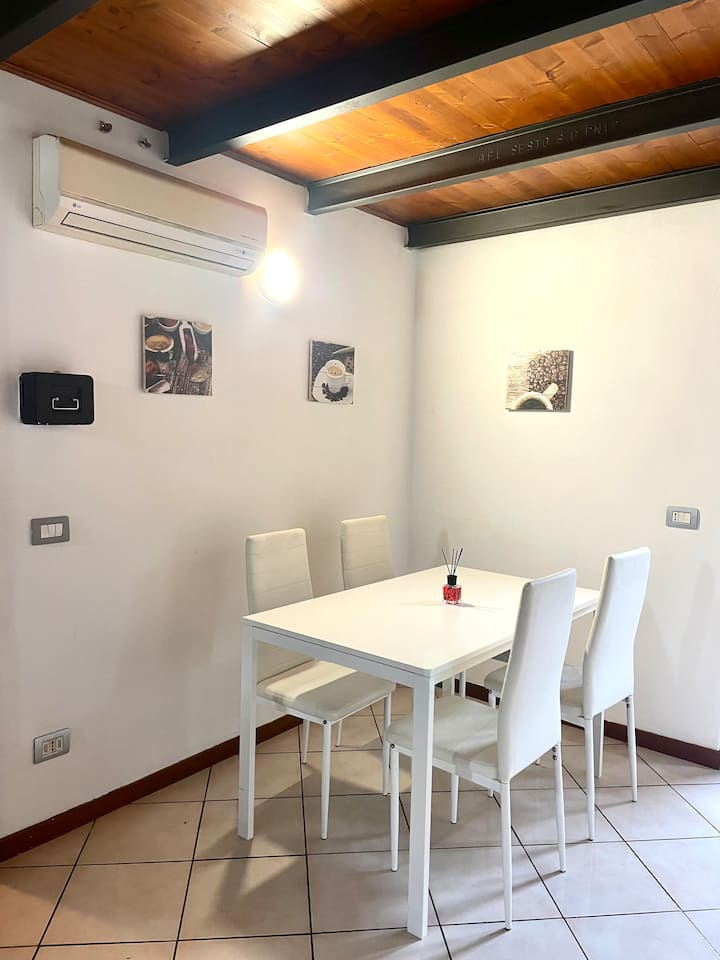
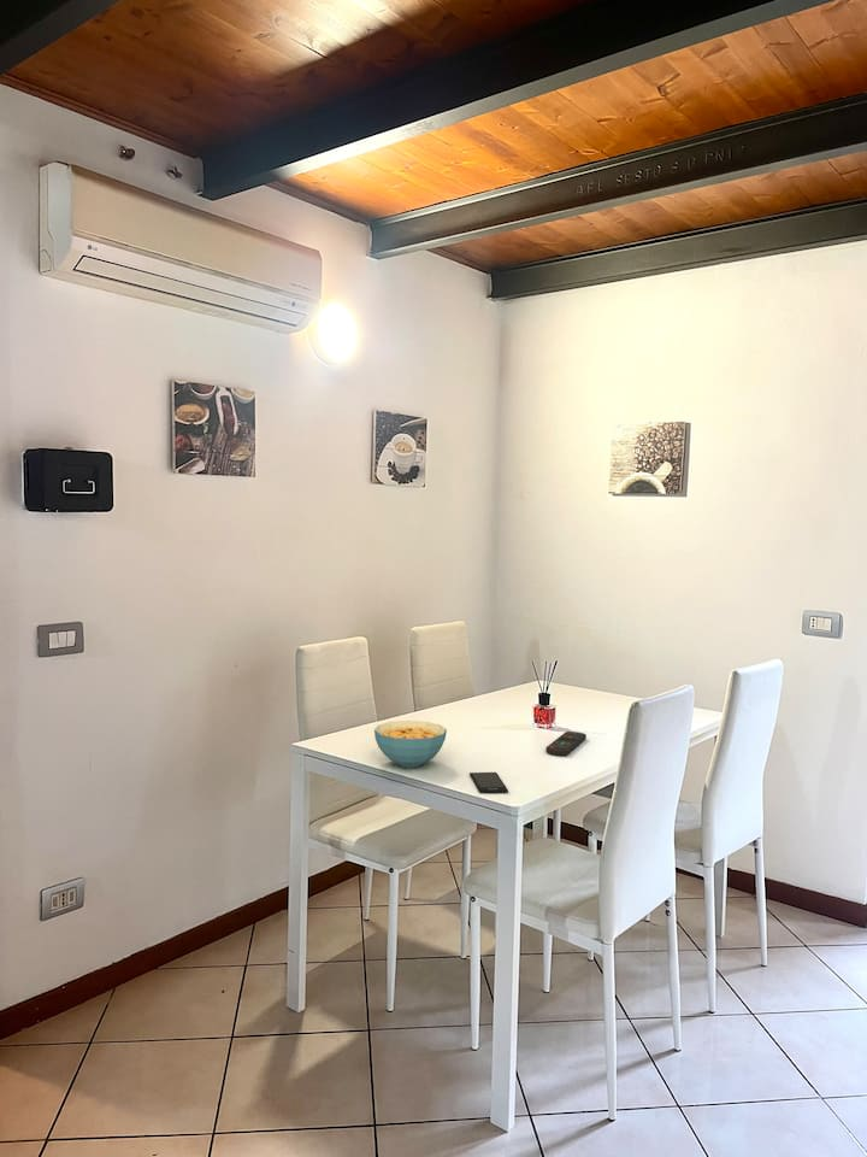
+ smartphone (488, 781)
+ remote control (566, 742)
+ cereal bowl (409, 746)
